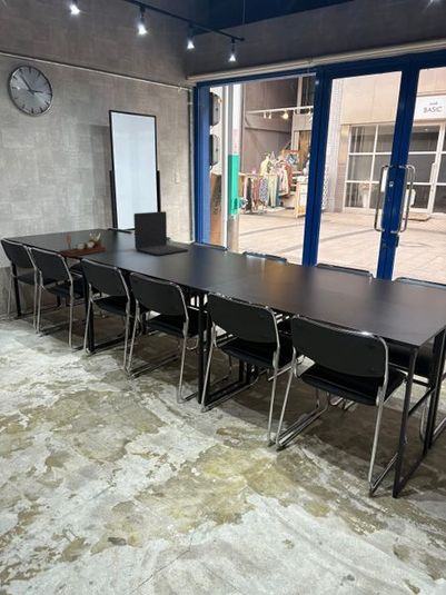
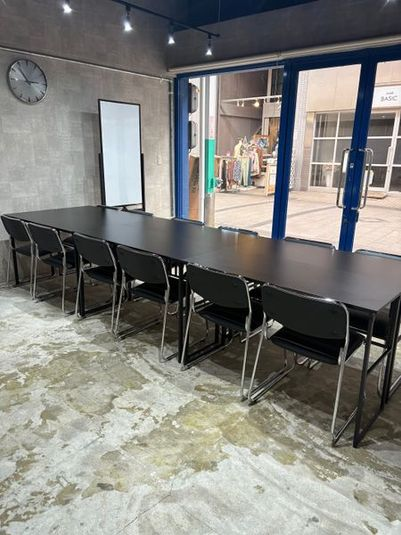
- desk organizer (83, 244)
- laptop (161, 232)
